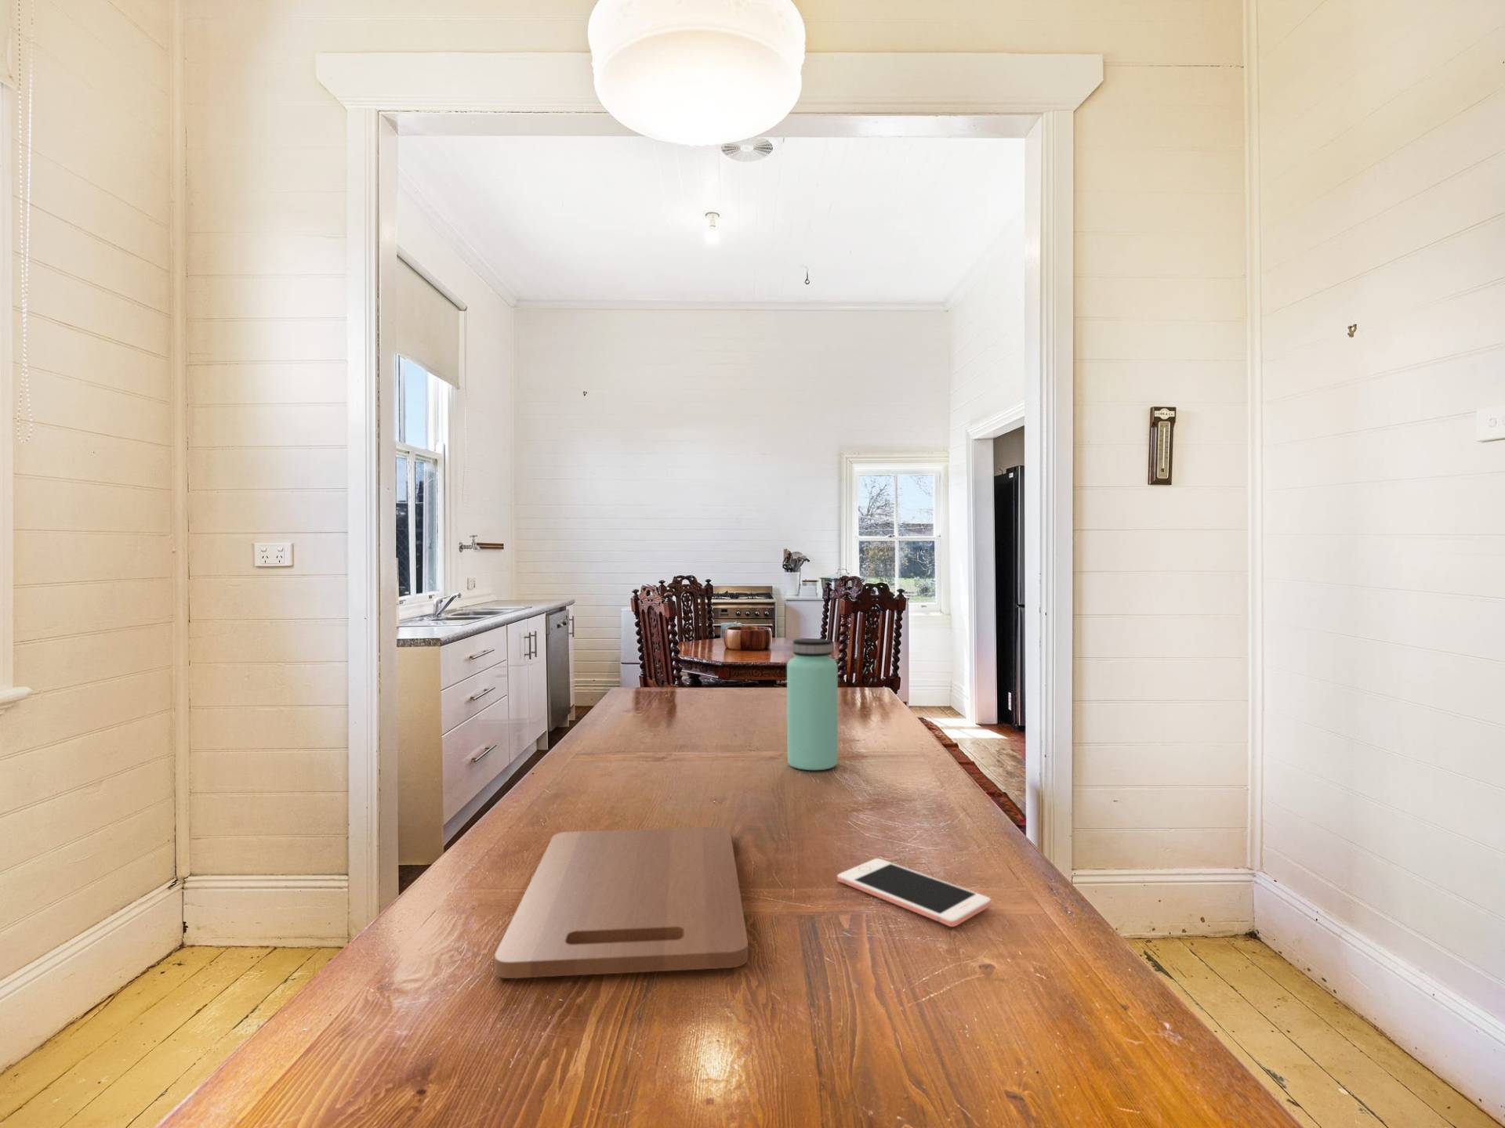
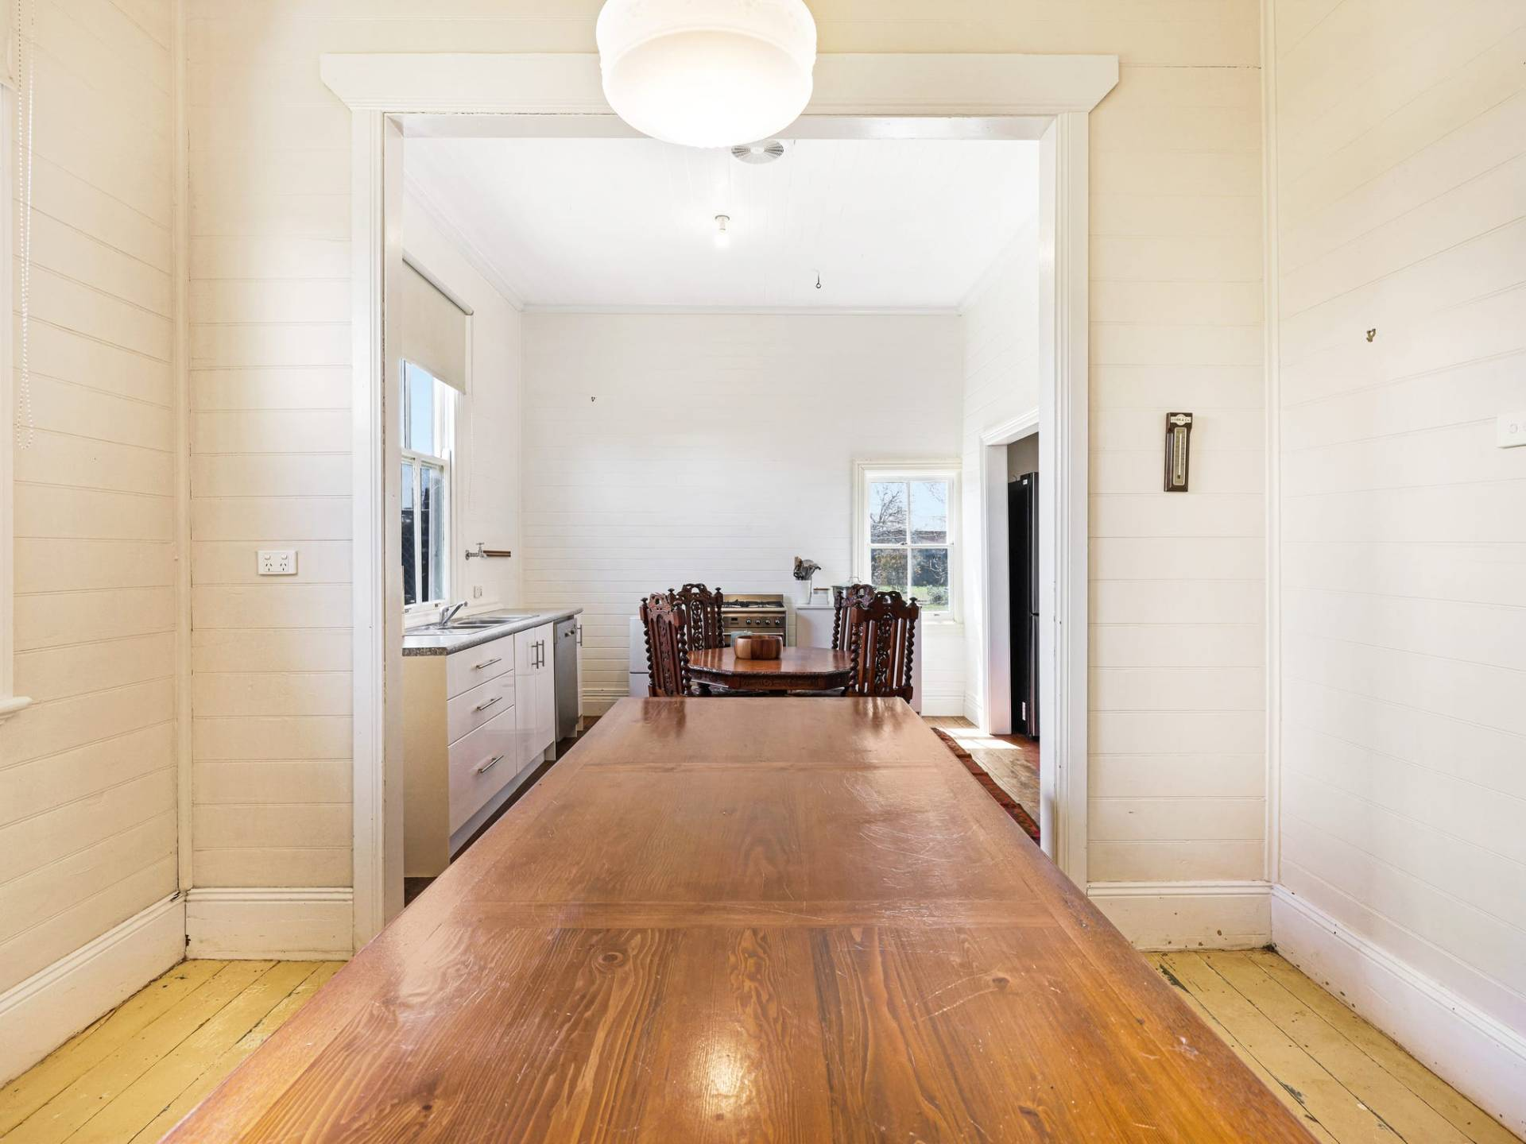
- bottle (812, 701)
- cell phone (911, 889)
- cutting board (634, 886)
